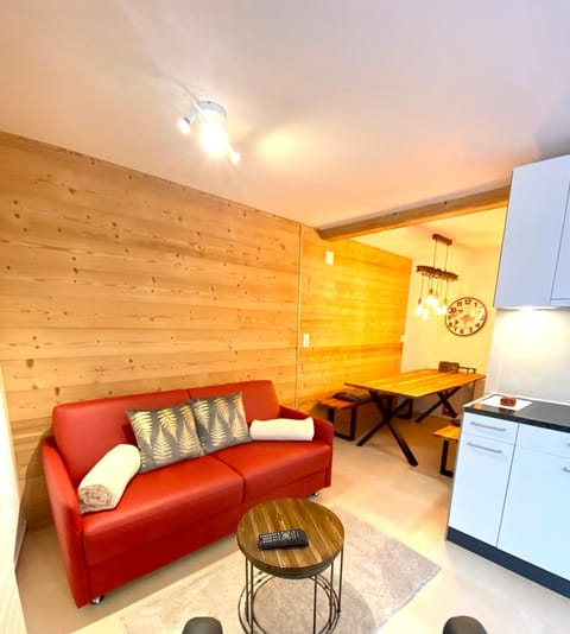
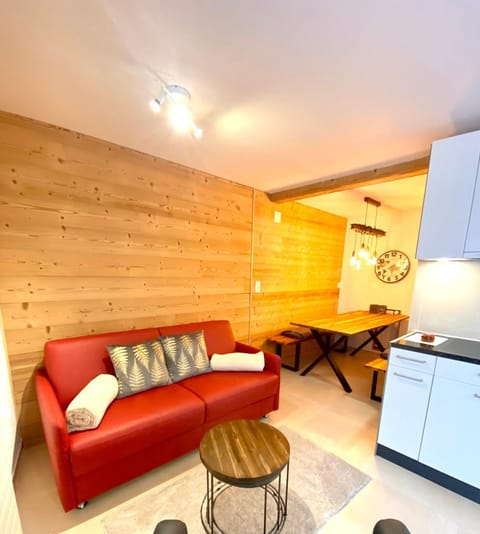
- remote control (283, 538)
